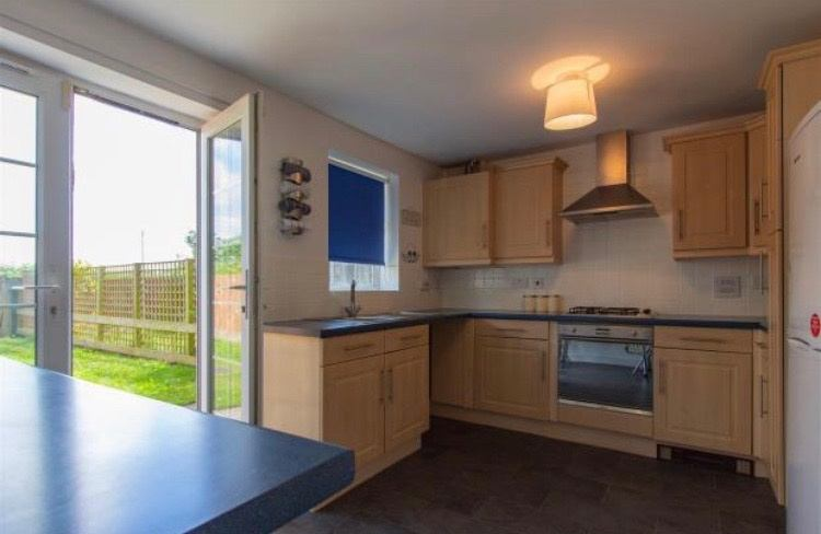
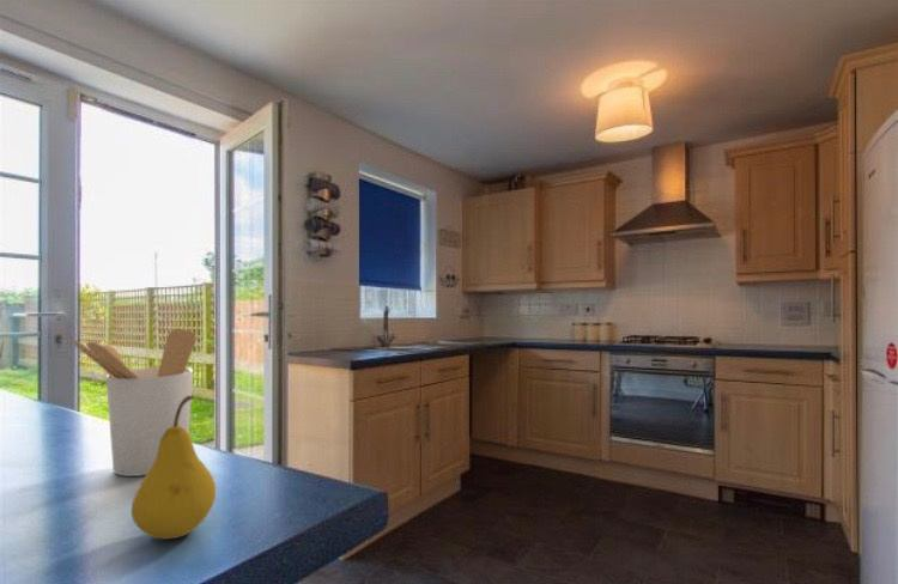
+ fruit (175, 466)
+ utensil holder (133, 400)
